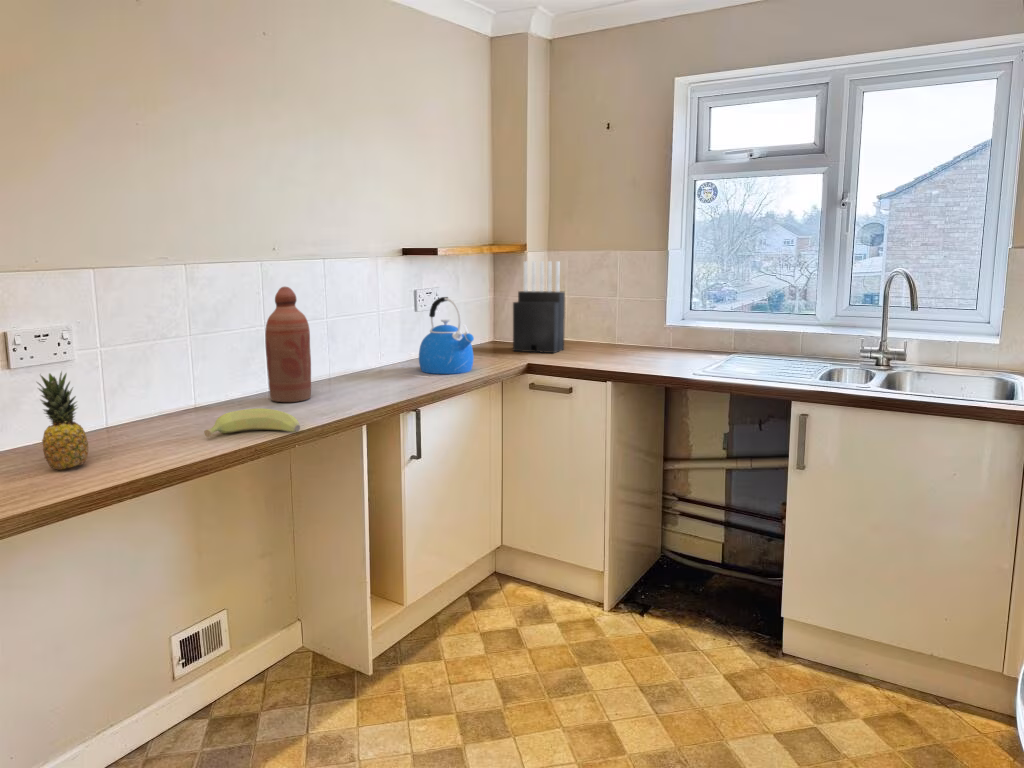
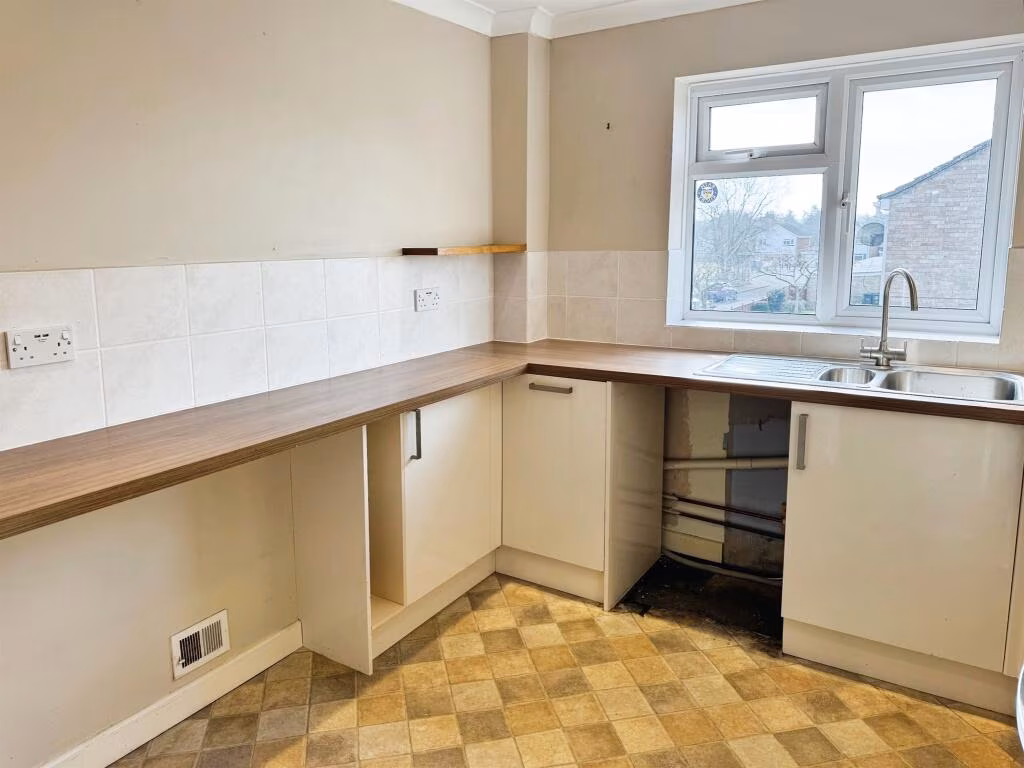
- fruit (63, 418)
- bottle (288, 343)
- kettle (450, 334)
- banana (249, 422)
- knife block (537, 306)
